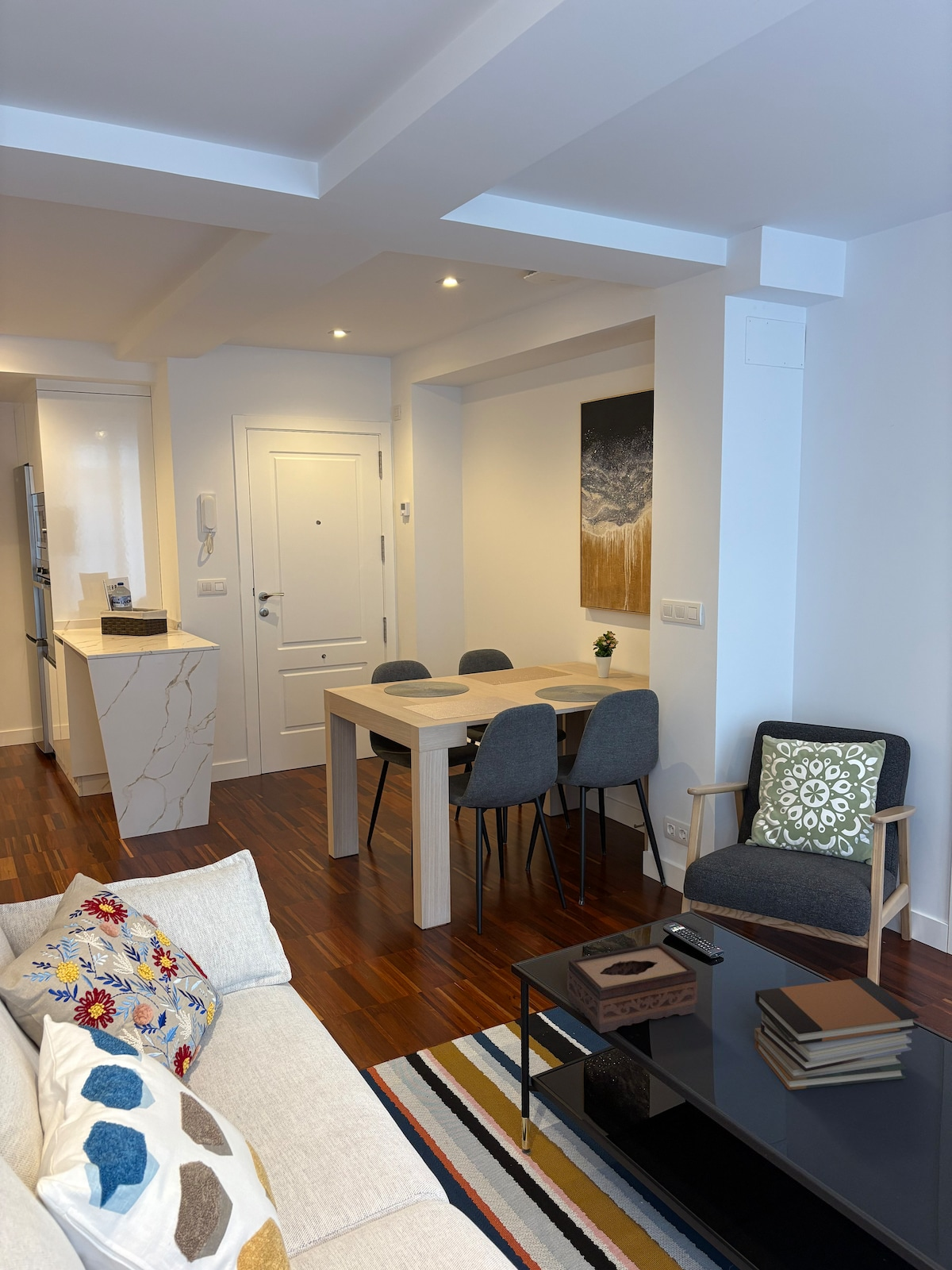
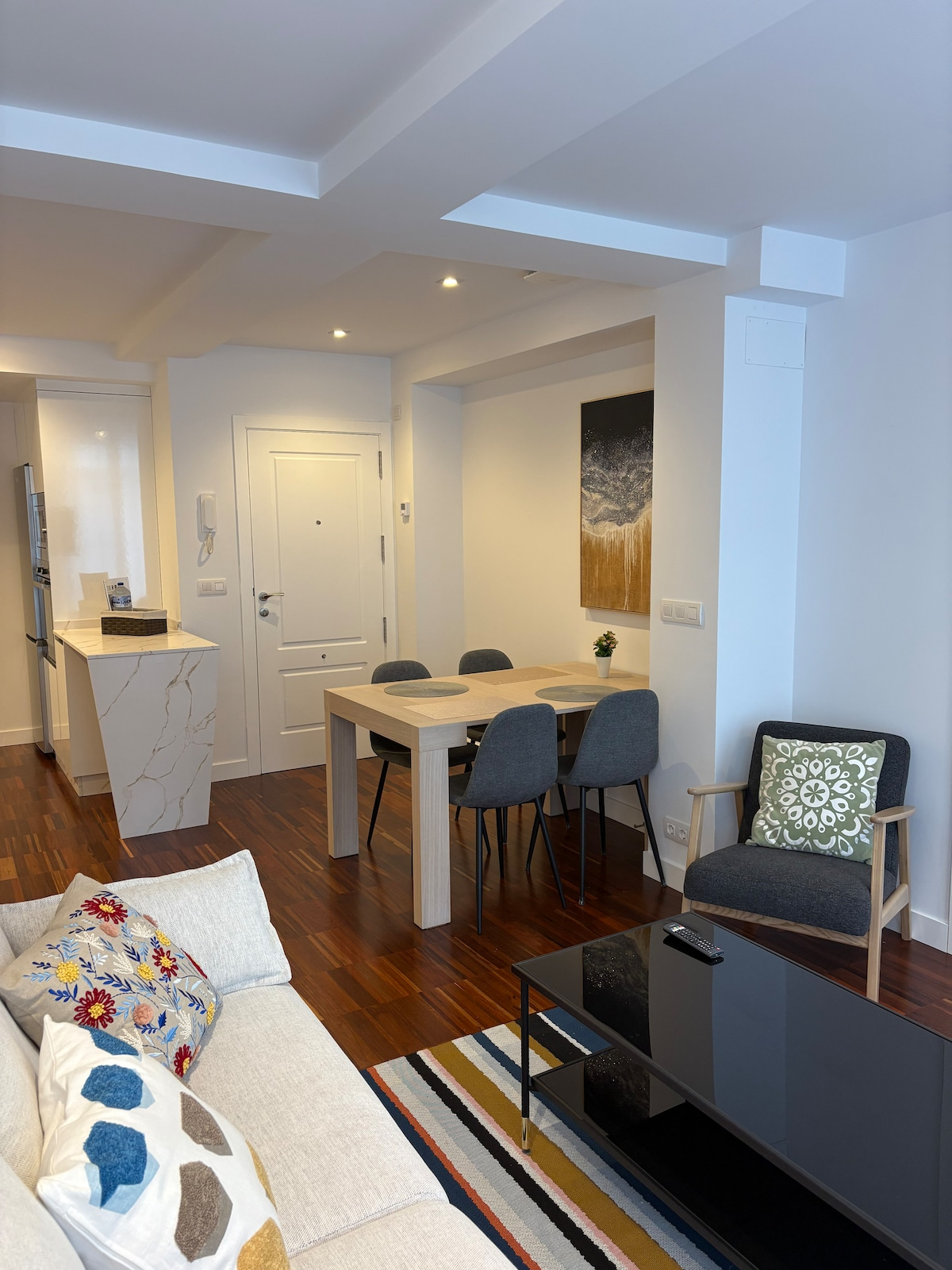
- tissue box (631, 985)
- book stack (832, 1033)
